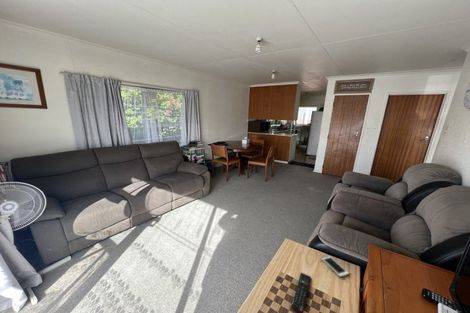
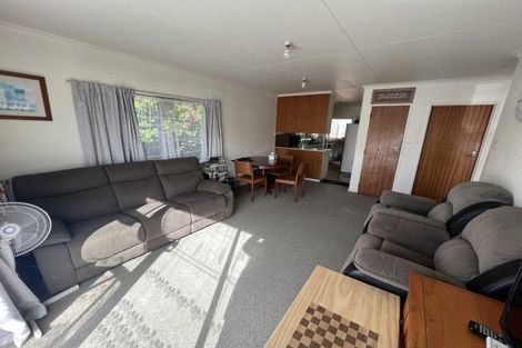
- cell phone (334, 265)
- remote control (301, 291)
